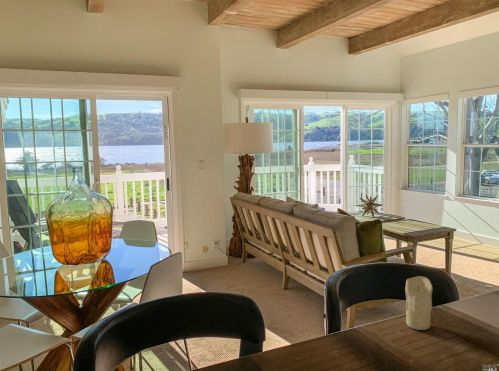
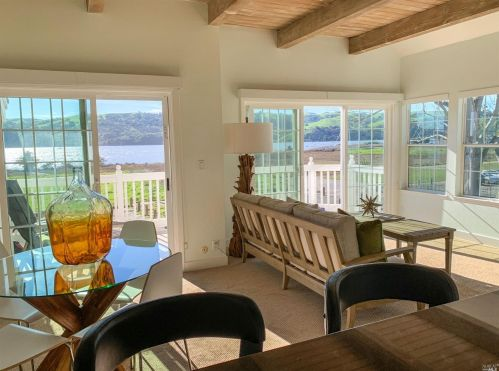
- candle (417, 302)
